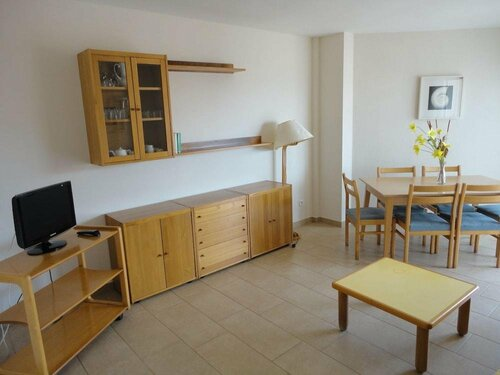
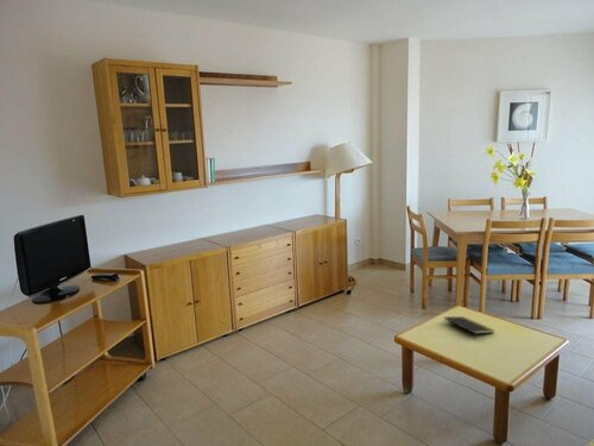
+ notepad (468, 323)
